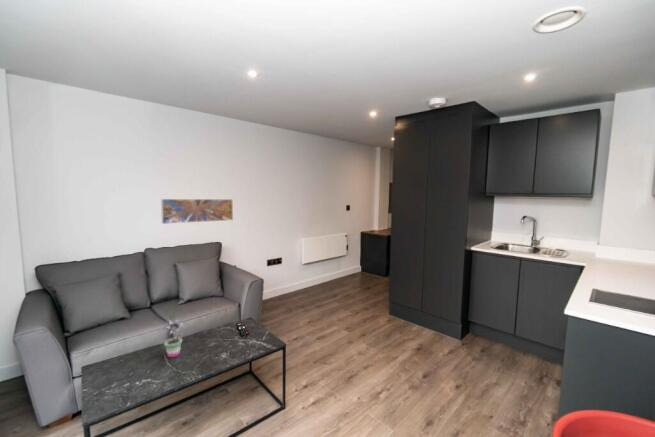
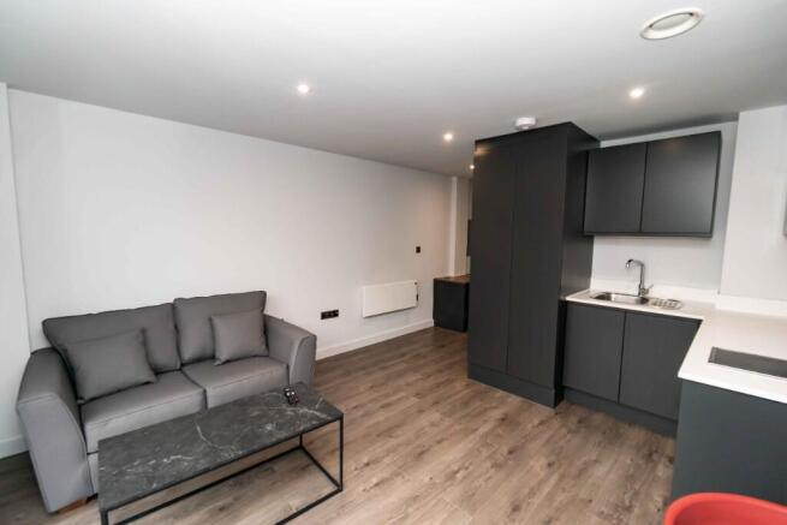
- potted plant (176, 331)
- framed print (199, 210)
